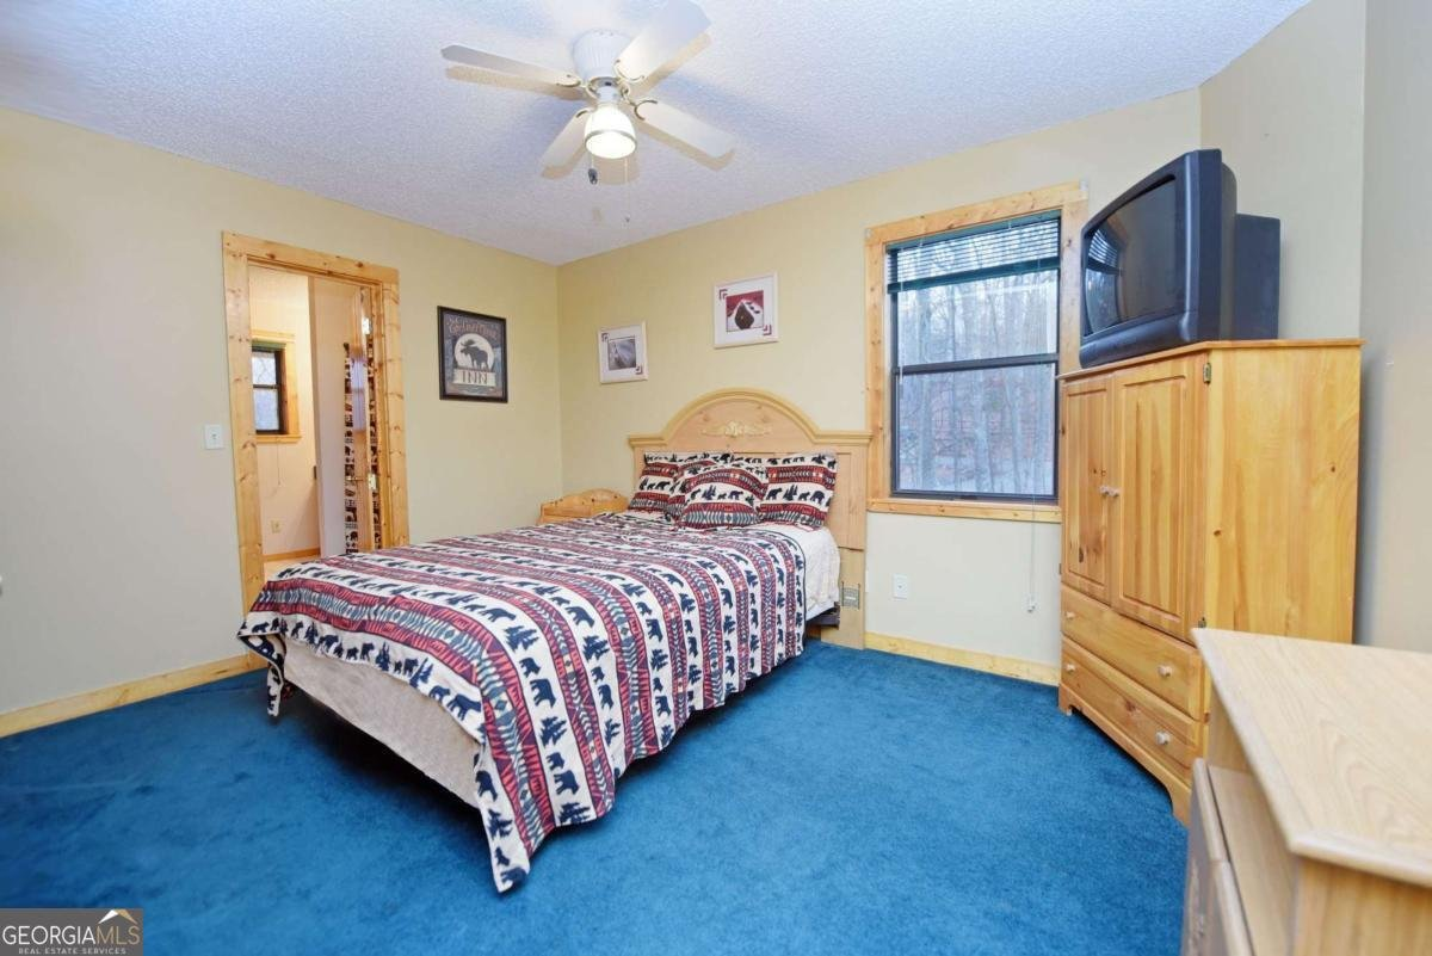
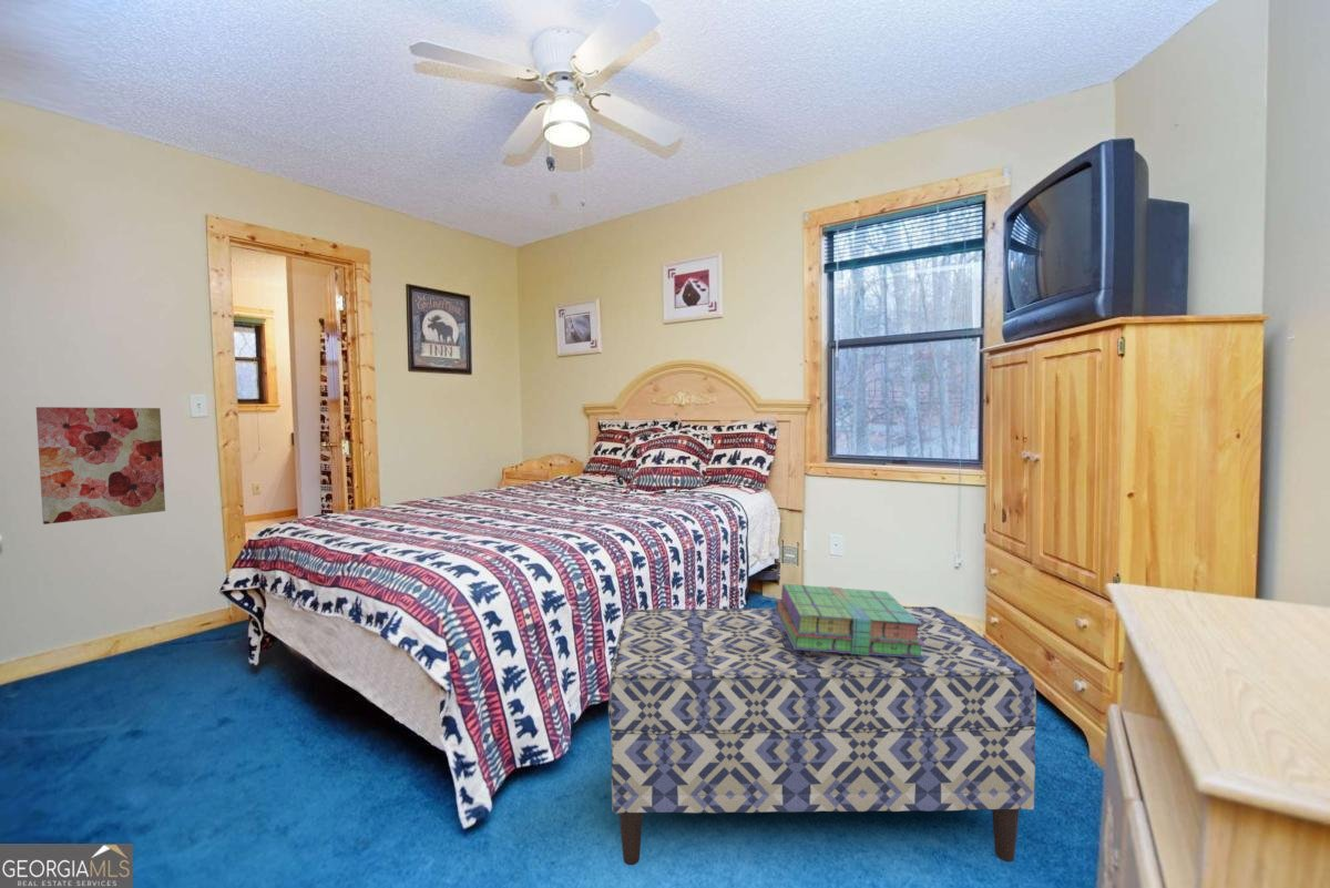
+ wall art (104, 462)
+ stack of books (842, 622)
+ bench (799, 721)
